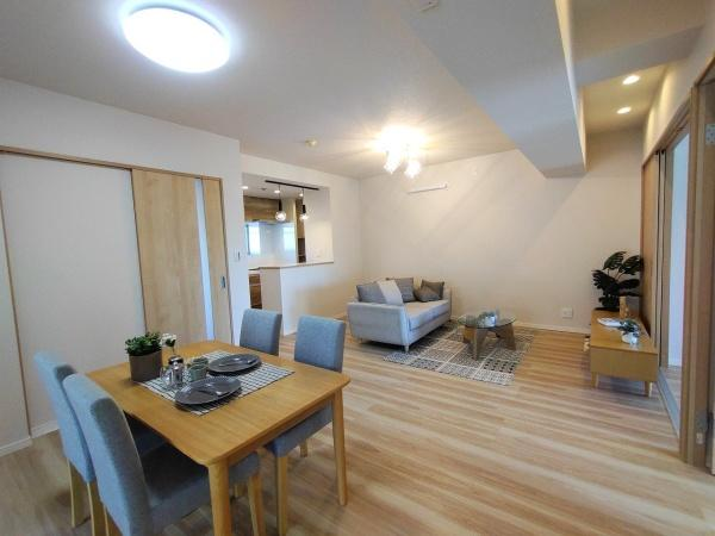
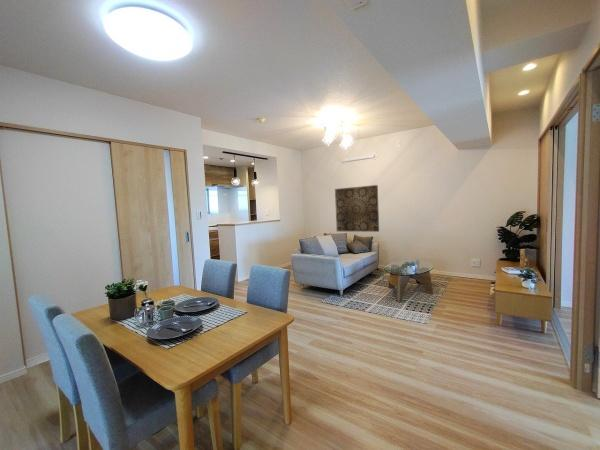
+ wall art (356, 209)
